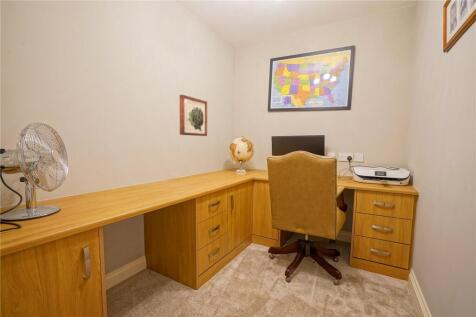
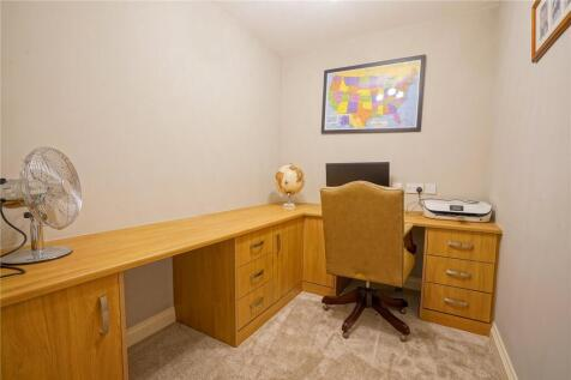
- wall art (194, 117)
